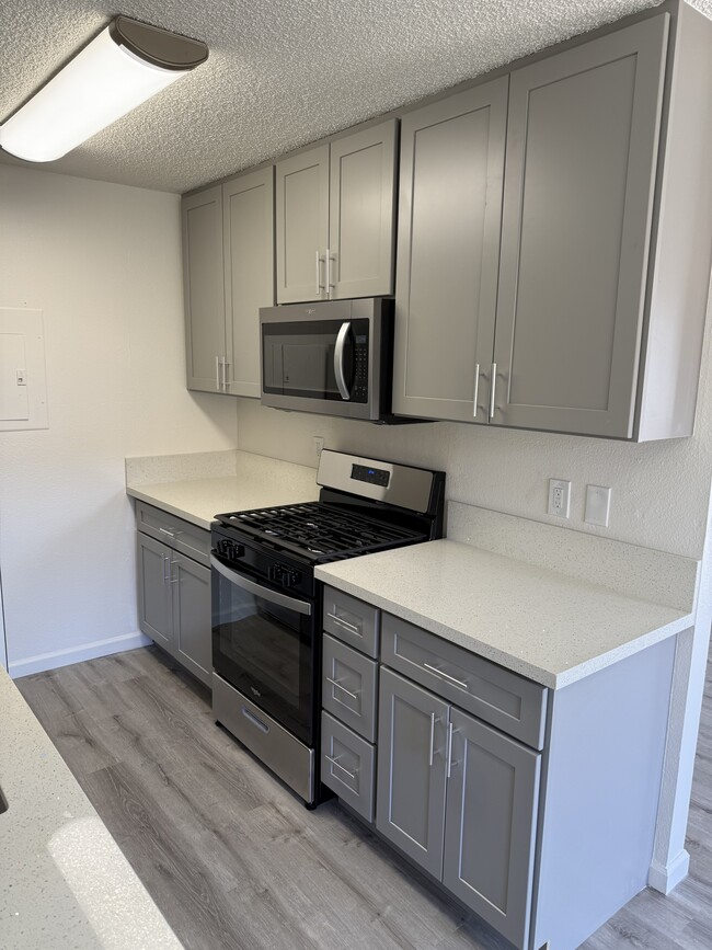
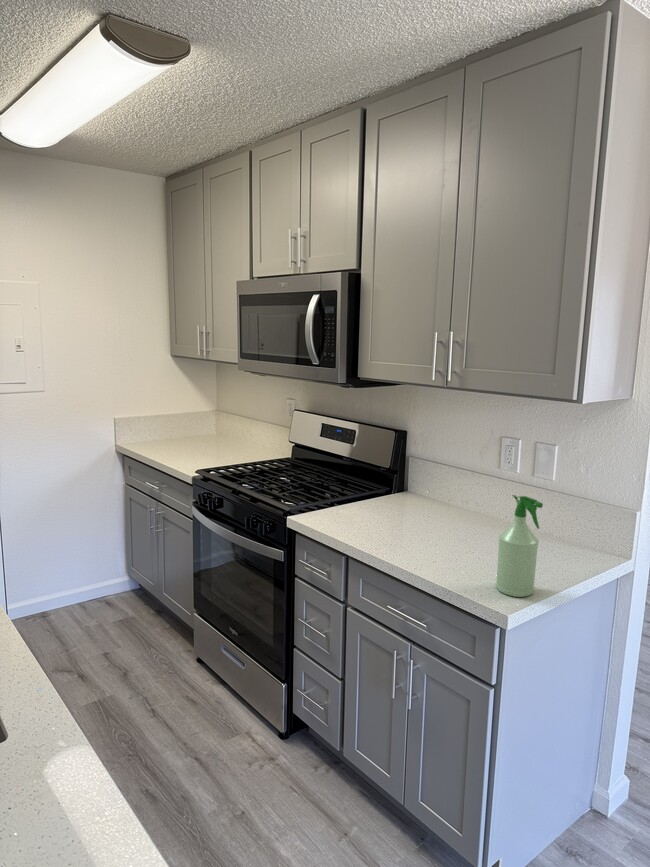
+ spray bottle (518, 543)
